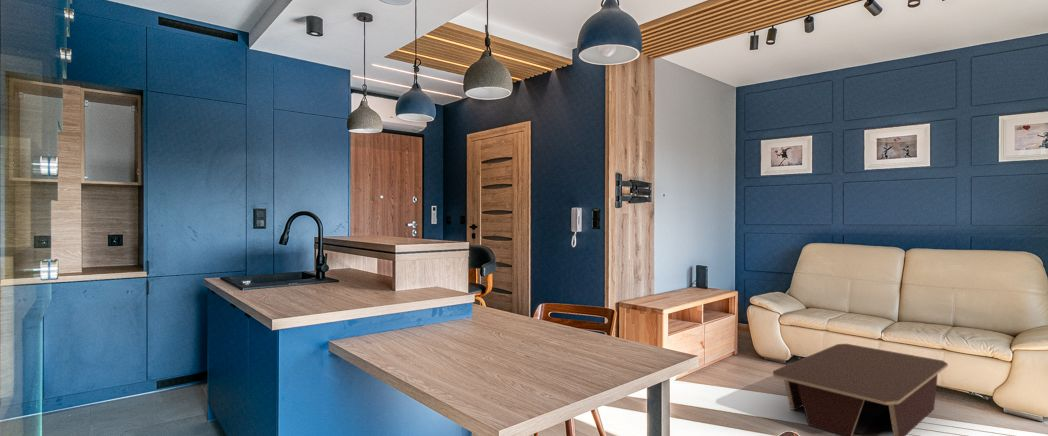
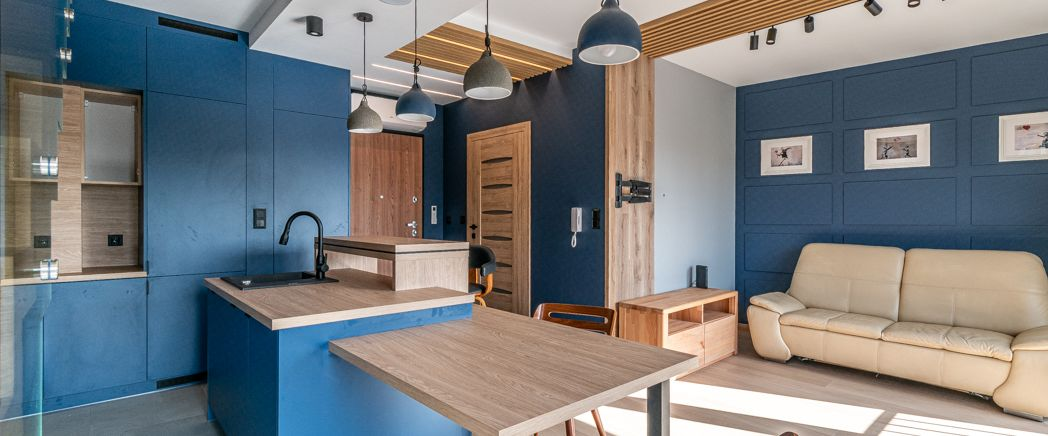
- coffee table (862, 388)
